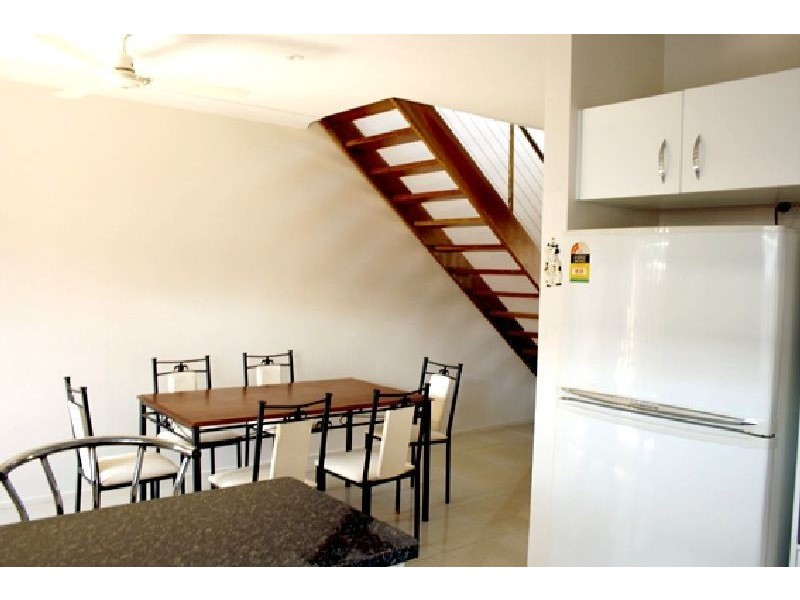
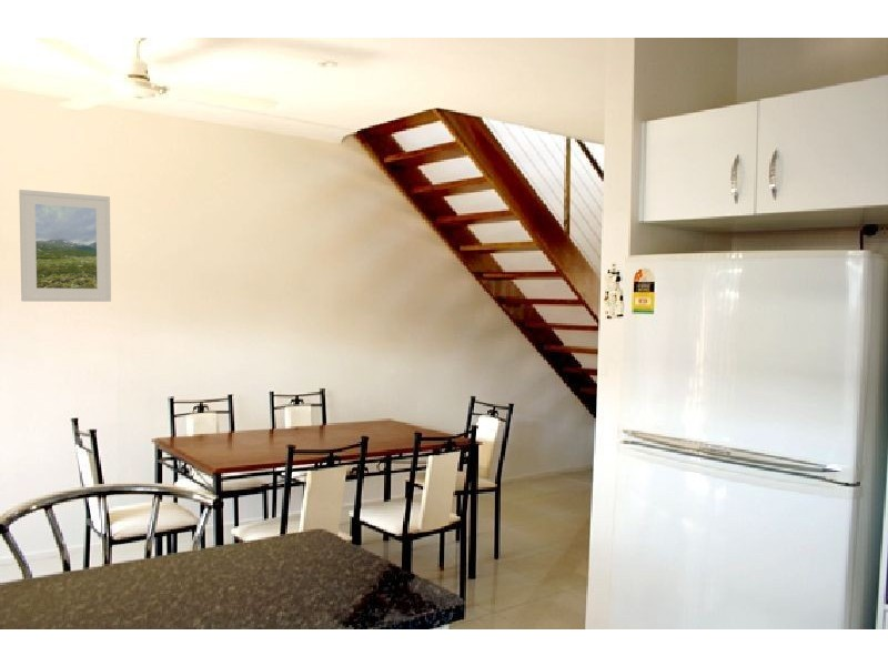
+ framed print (67, 248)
